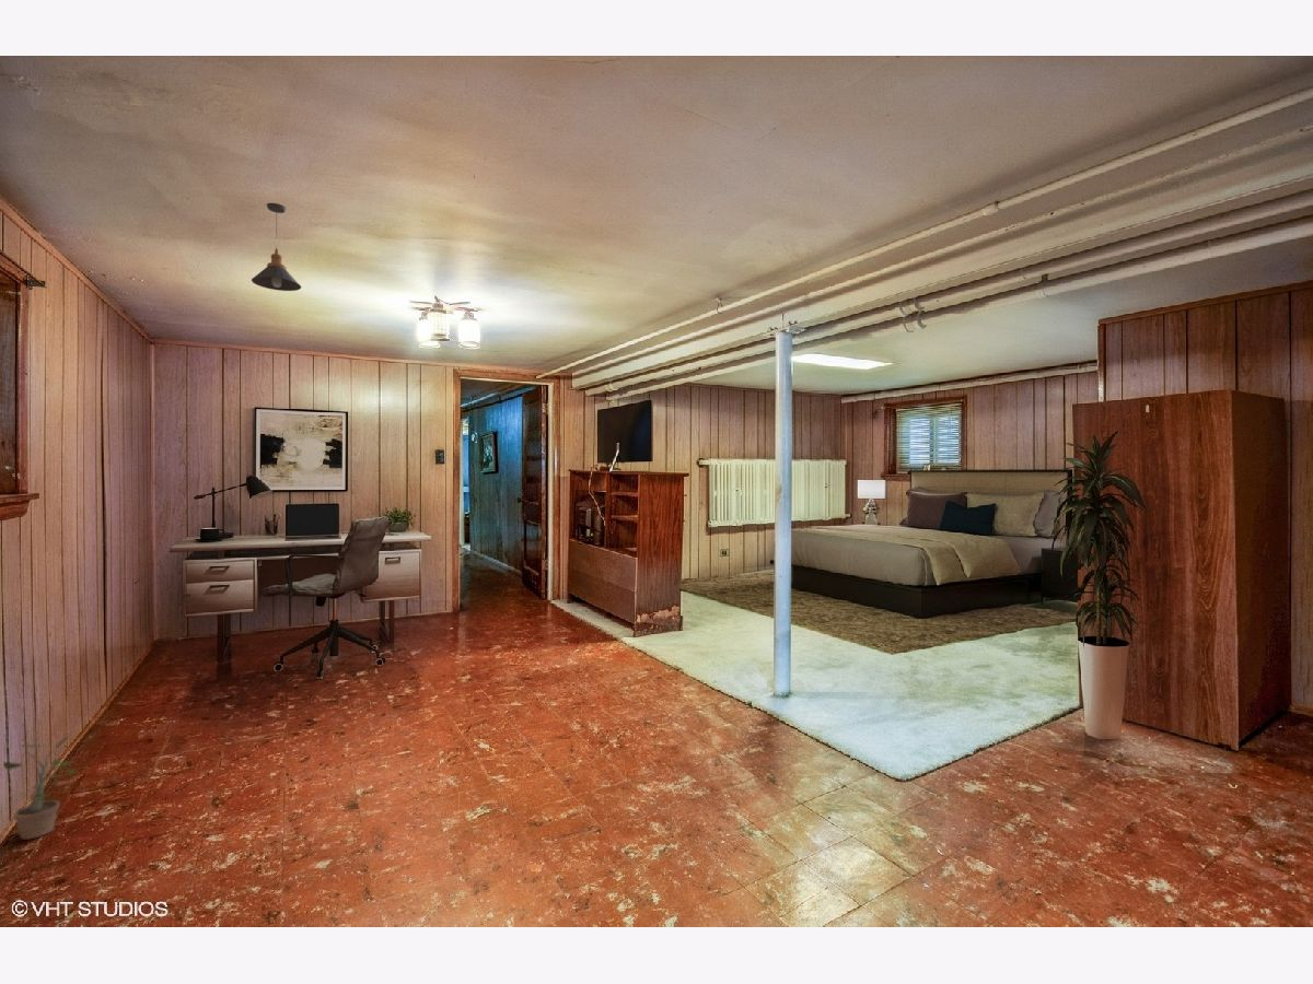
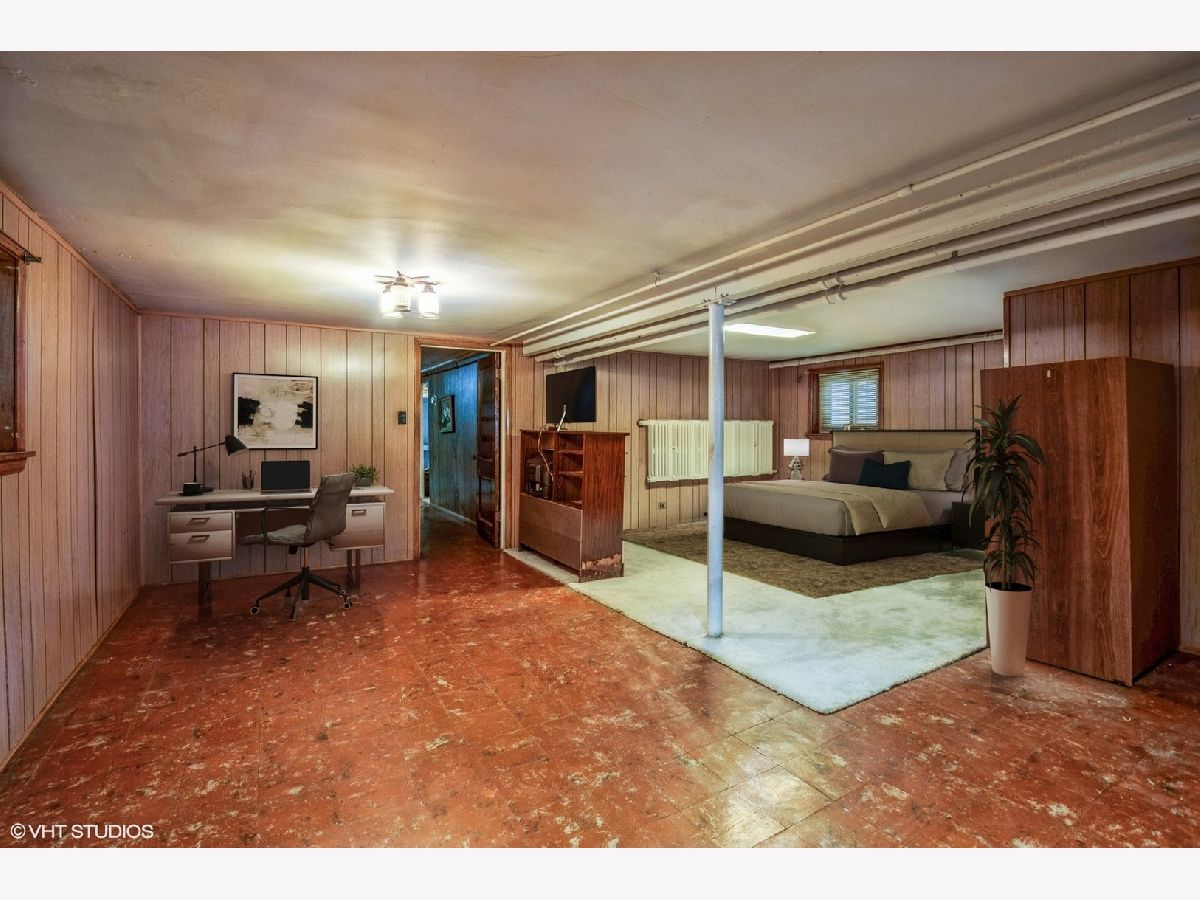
- potted plant (42, 781)
- pendant light (276, 248)
